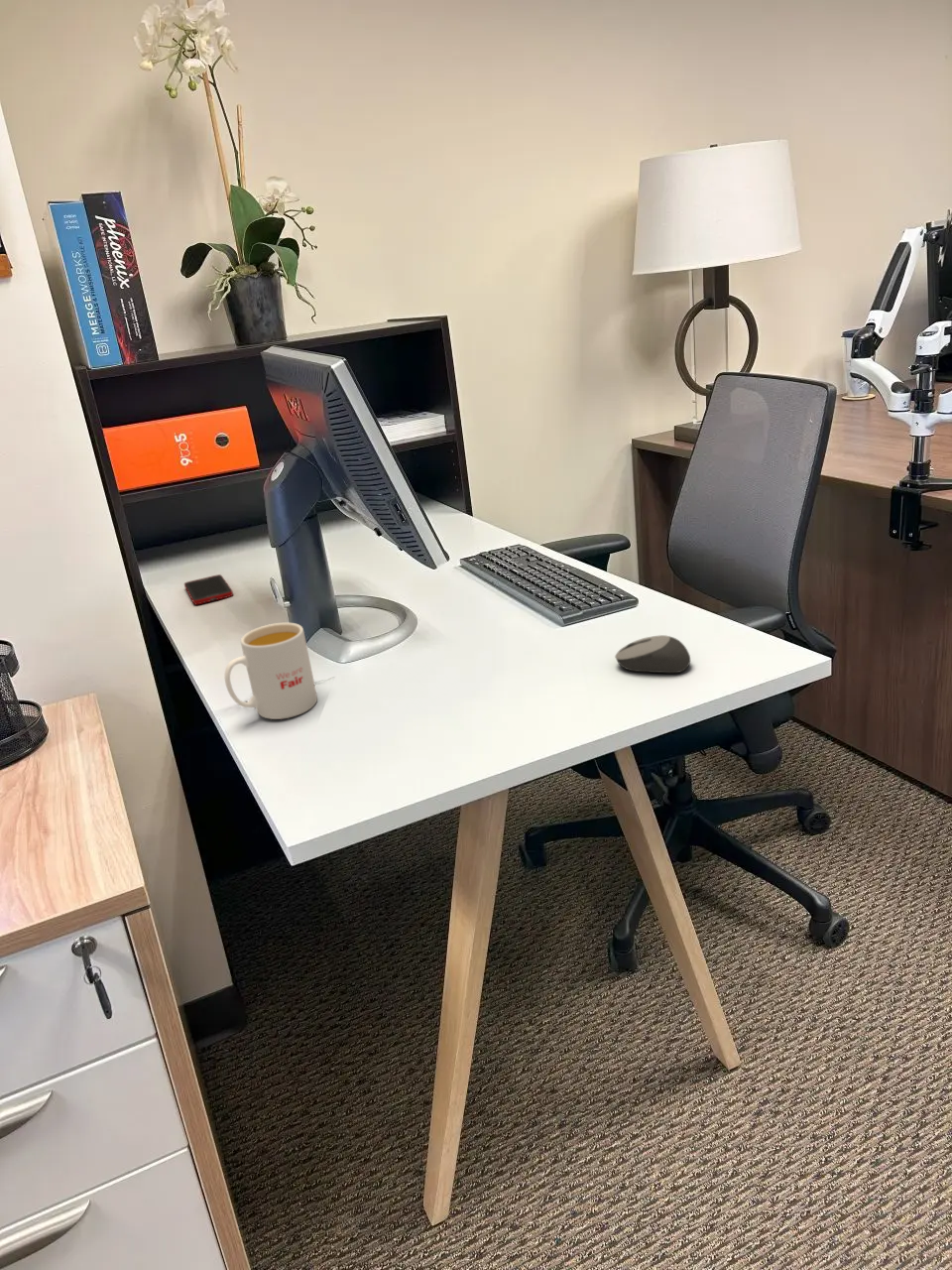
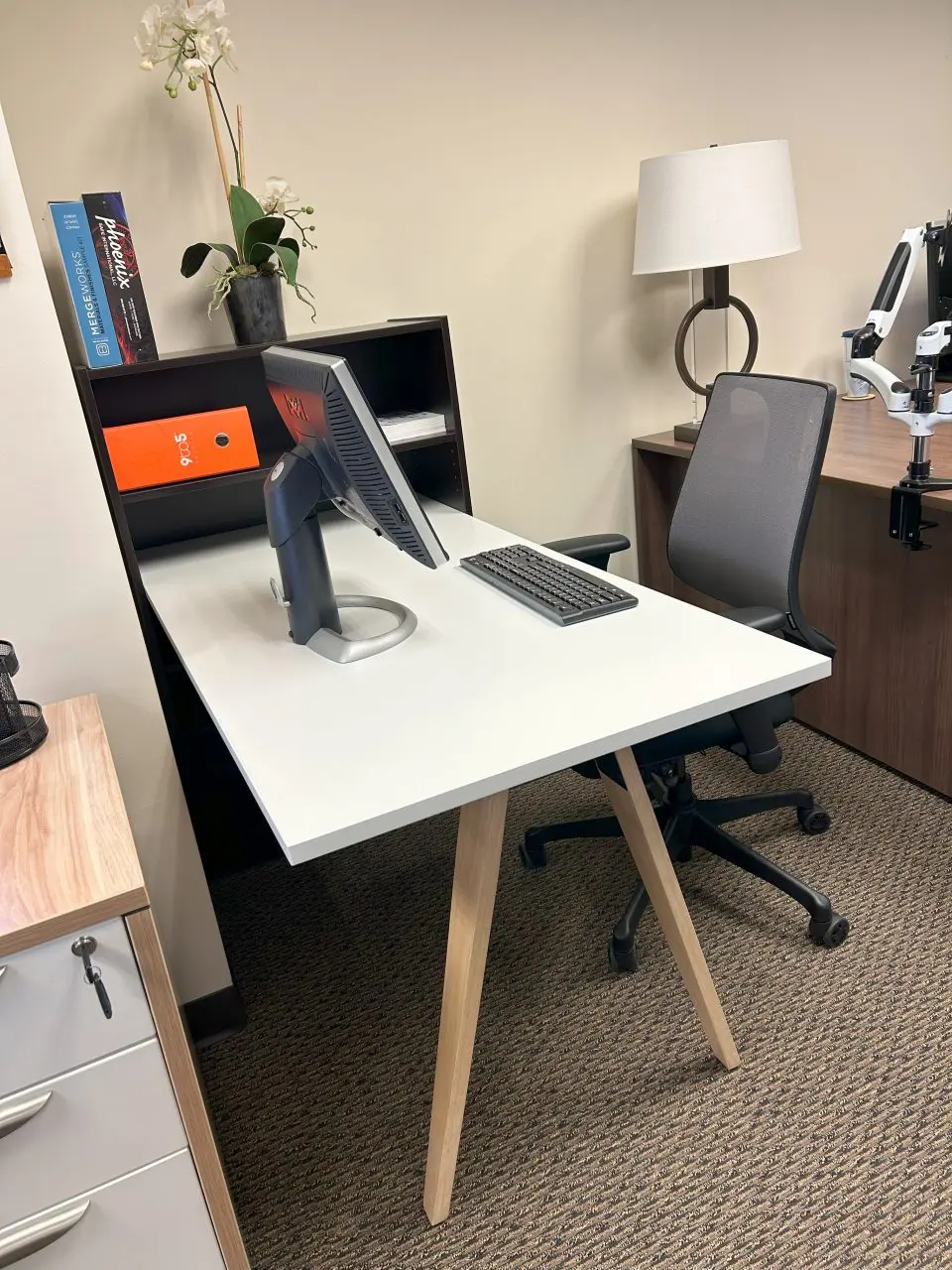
- cell phone (207, 589)
- mug (268, 674)
- computer mouse (652, 652)
